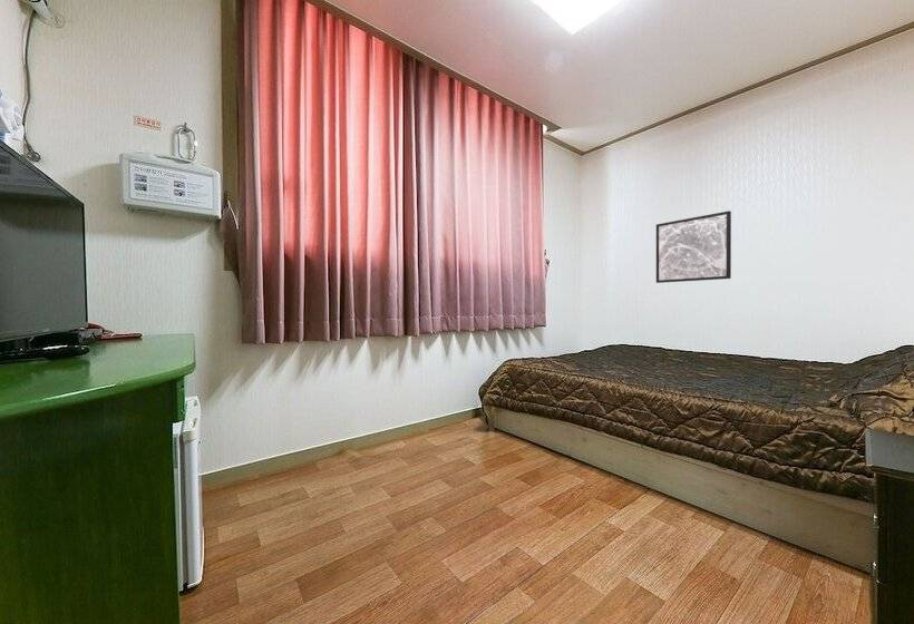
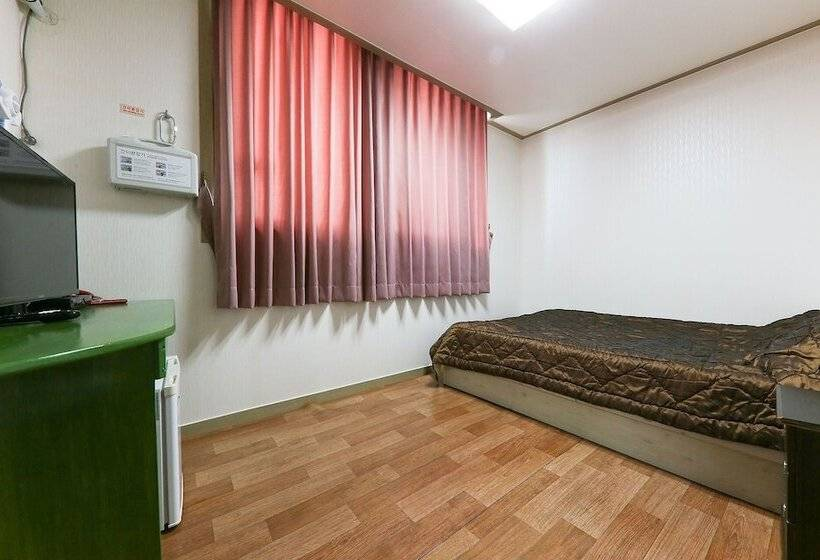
- wall art (690, 250)
